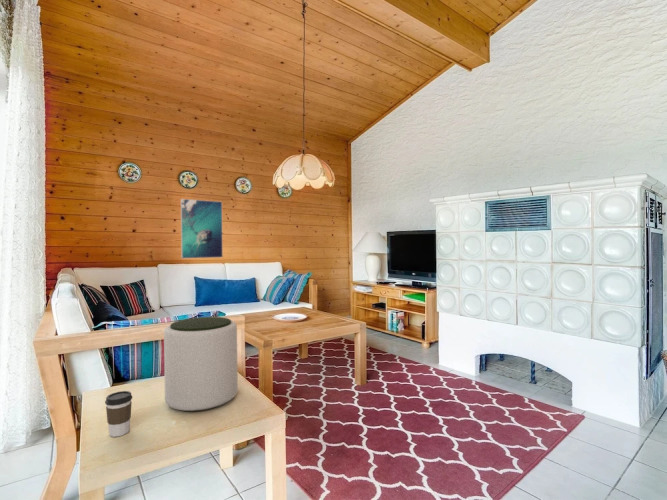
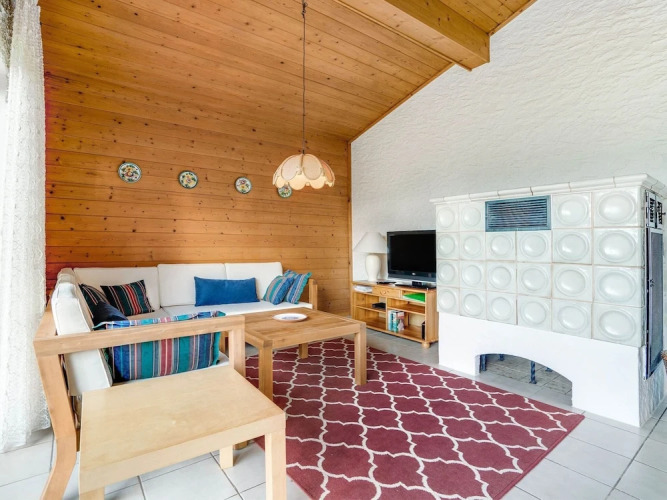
- plant pot (202, 360)
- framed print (202, 229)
- coffee cup (119, 413)
